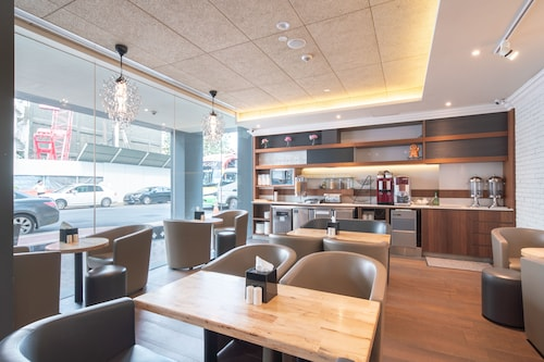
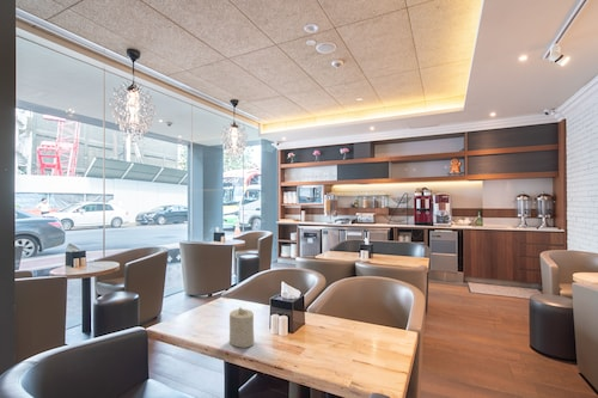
+ candle (242, 324)
